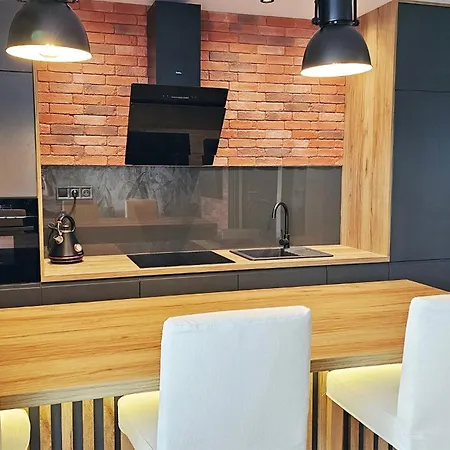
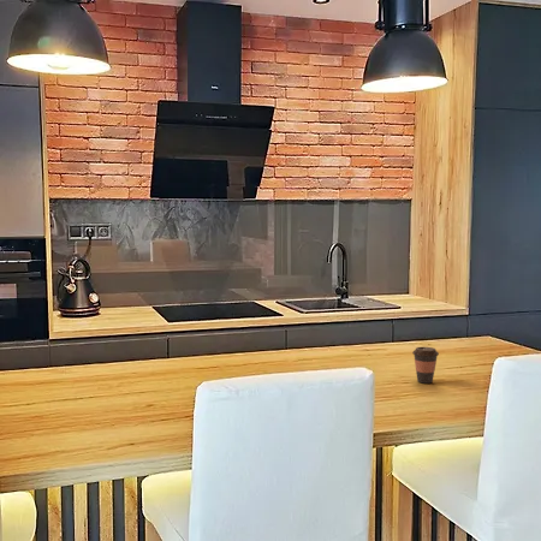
+ coffee cup (424, 364)
